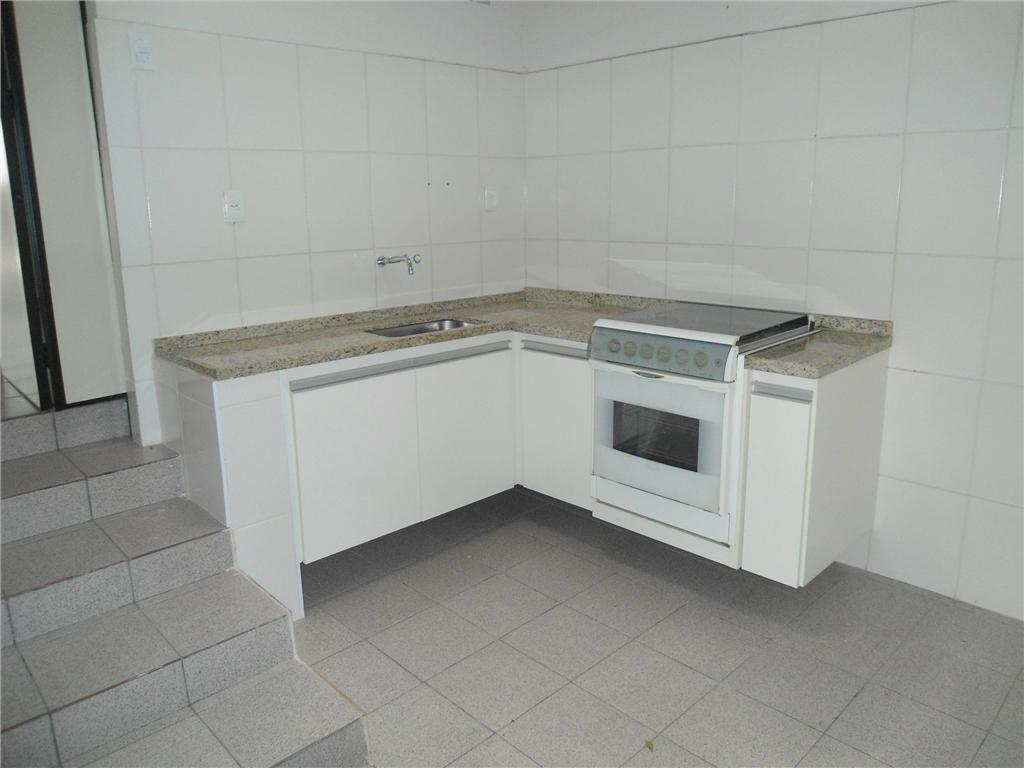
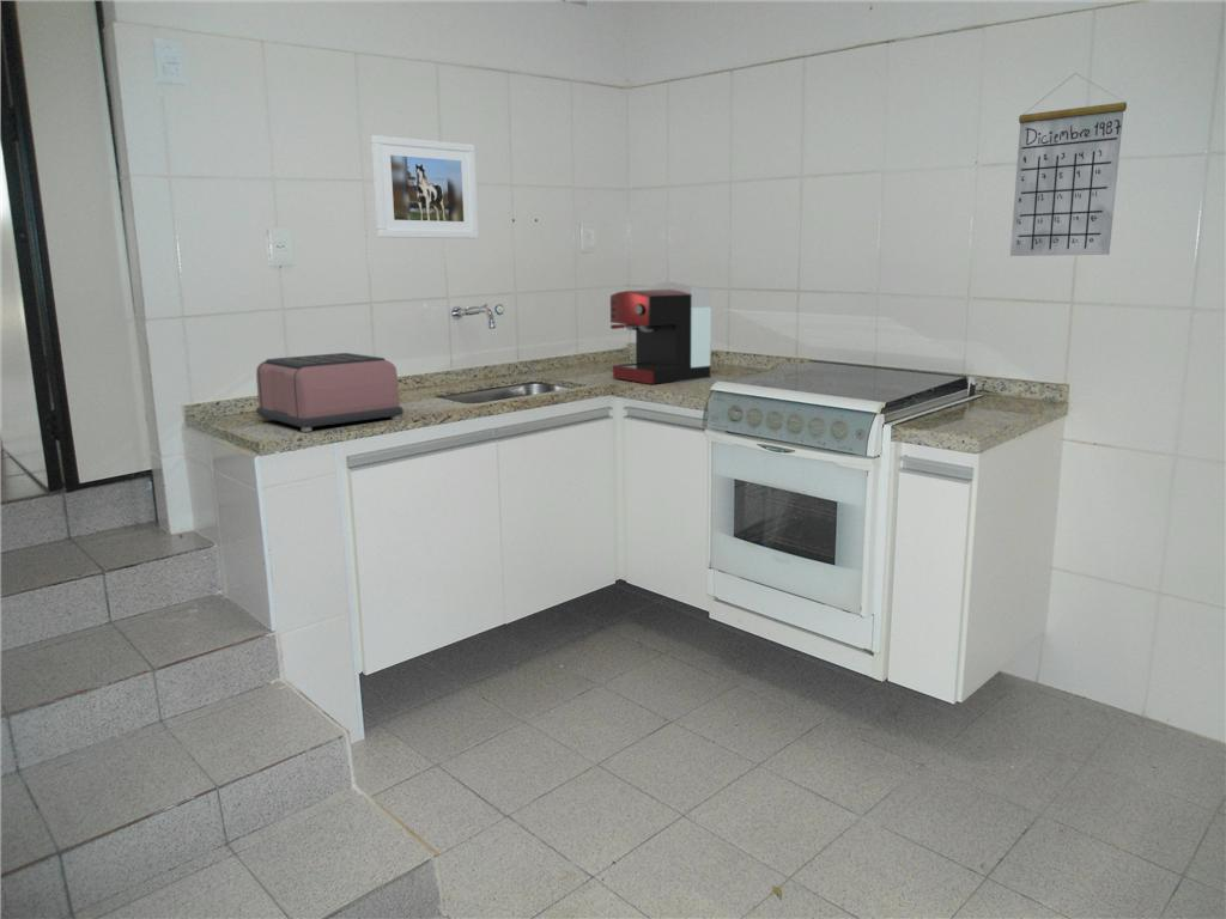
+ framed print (427, 189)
+ calendar (1066, 165)
+ toaster (324, 388)
+ coffee maker (651, 330)
